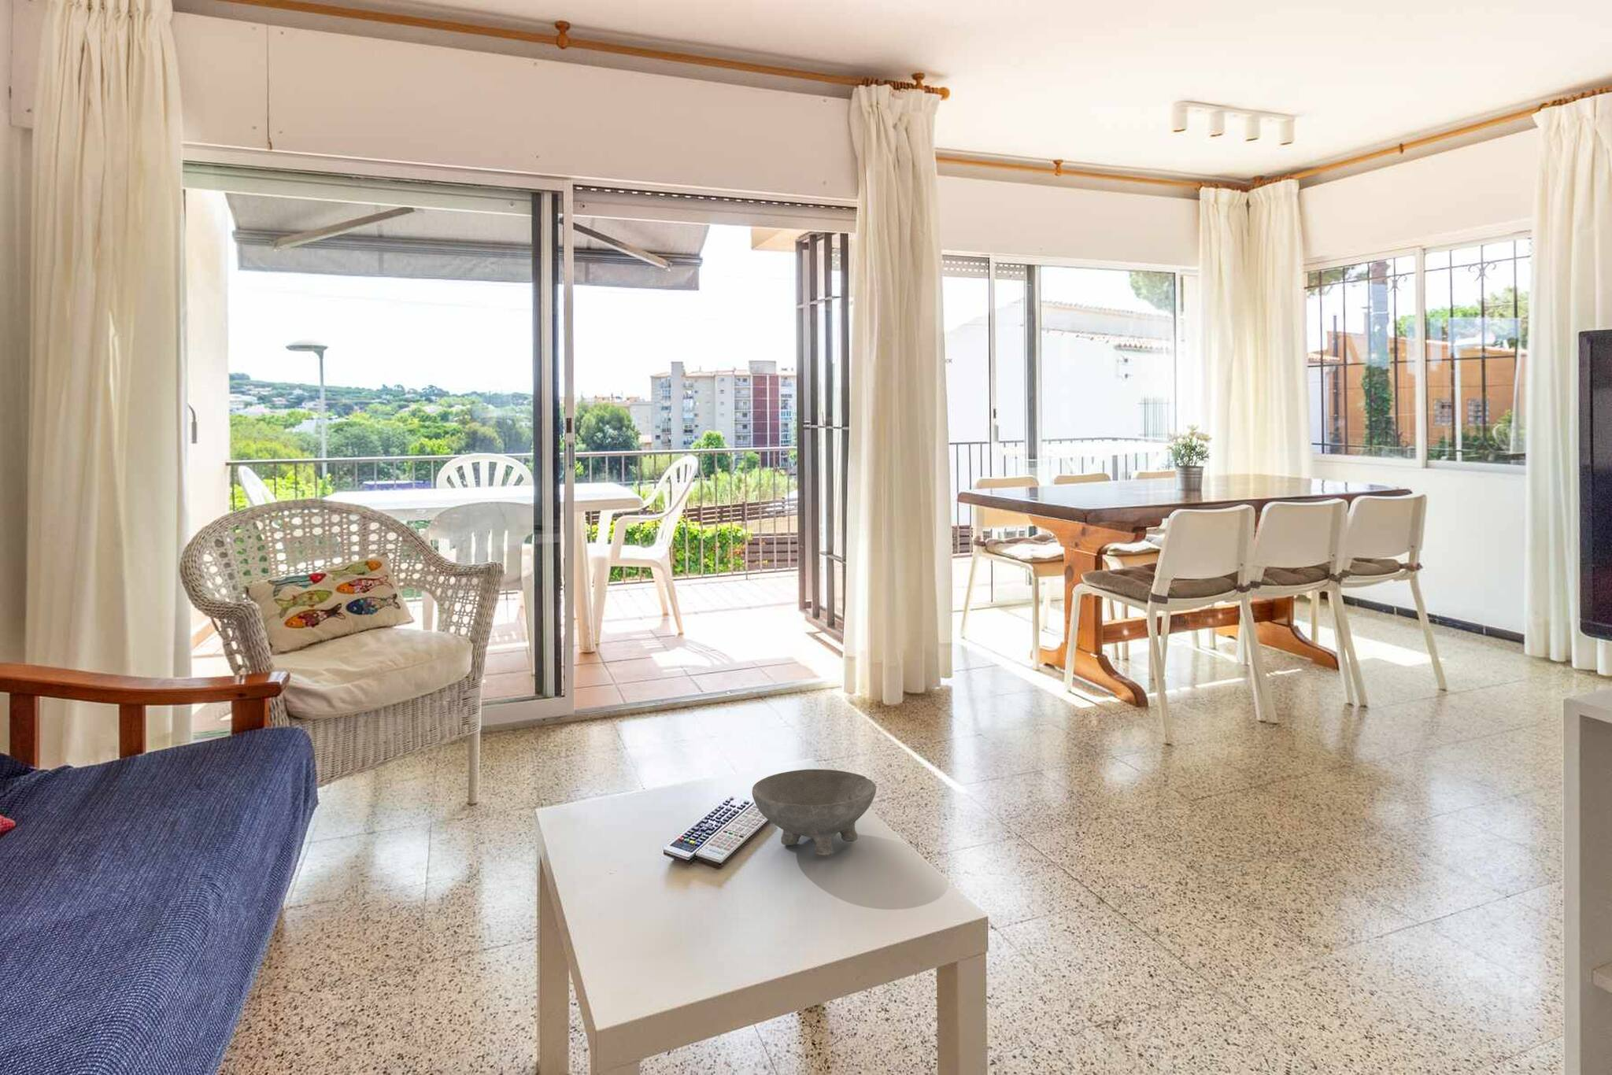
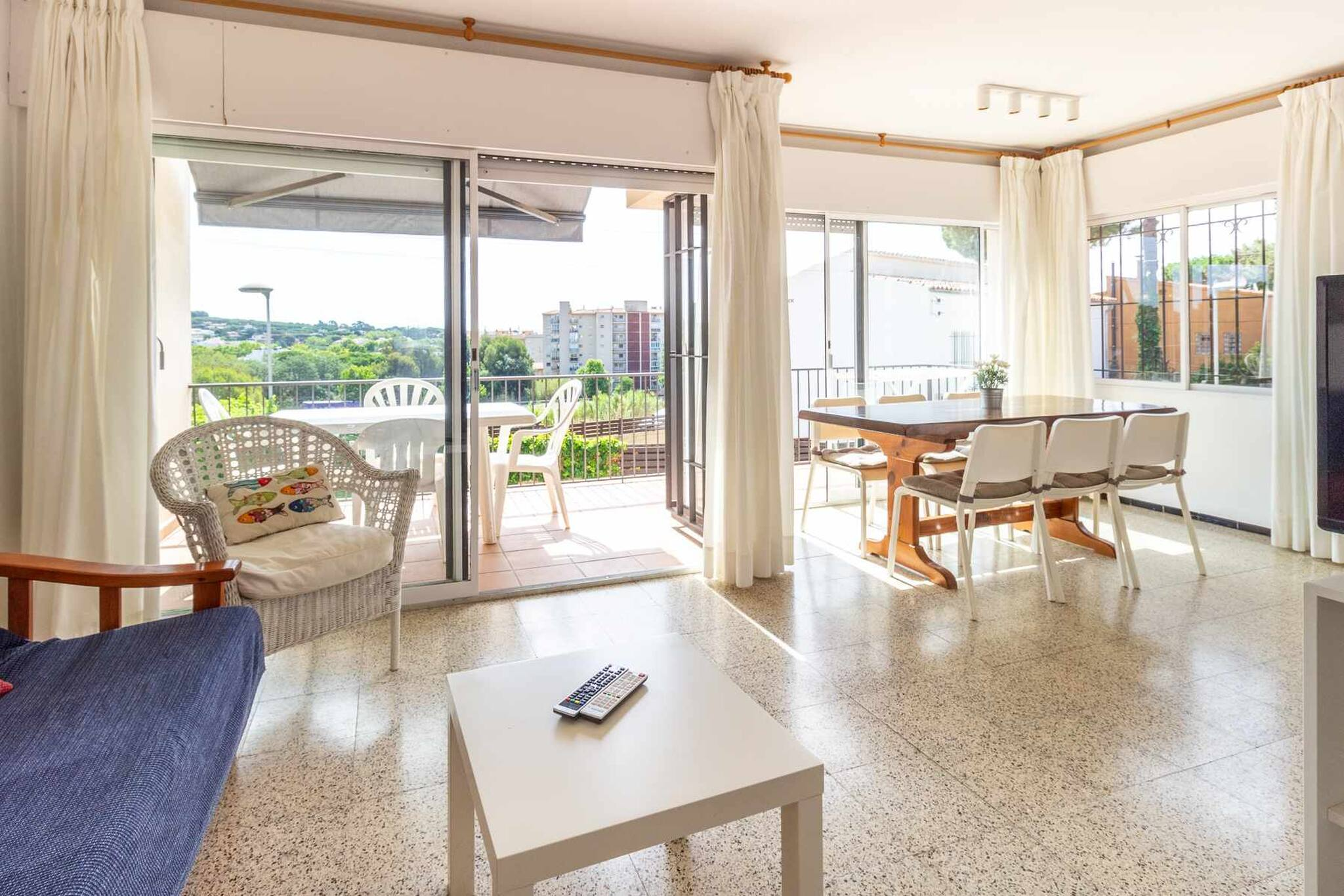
- bowl (814, 813)
